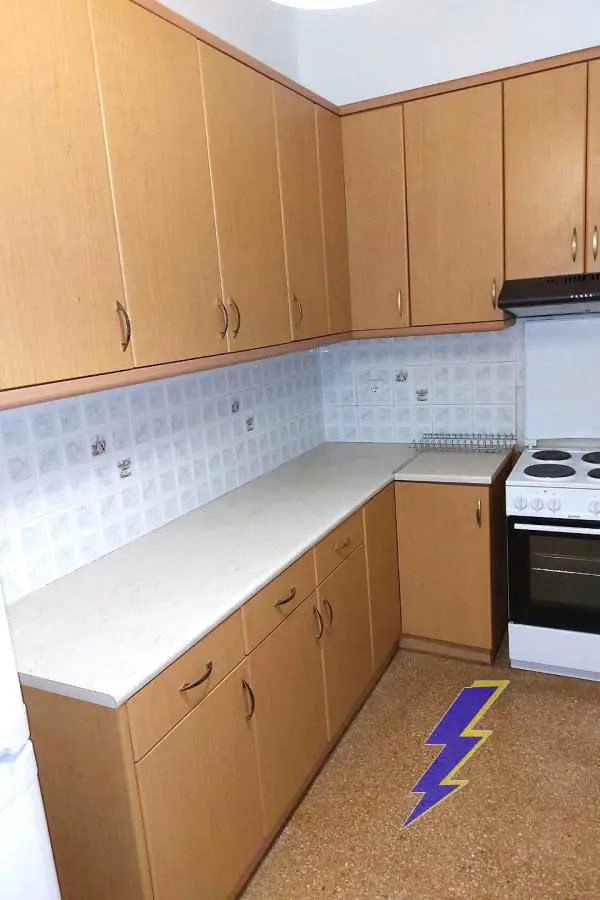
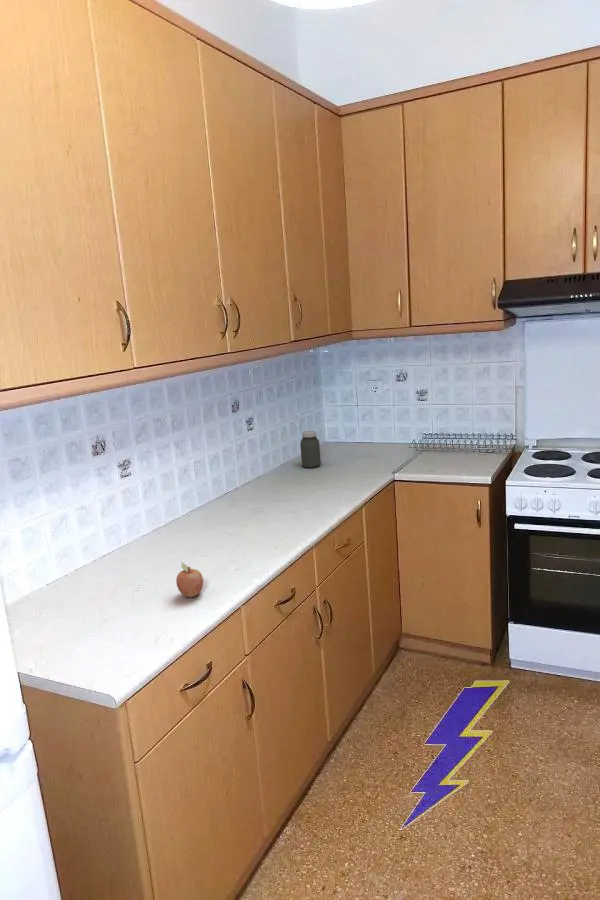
+ fruit (189, 580)
+ jar (310, 449)
